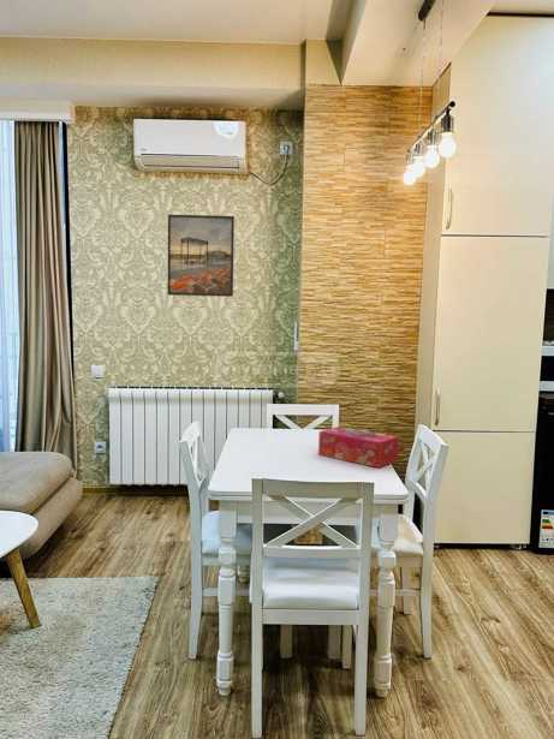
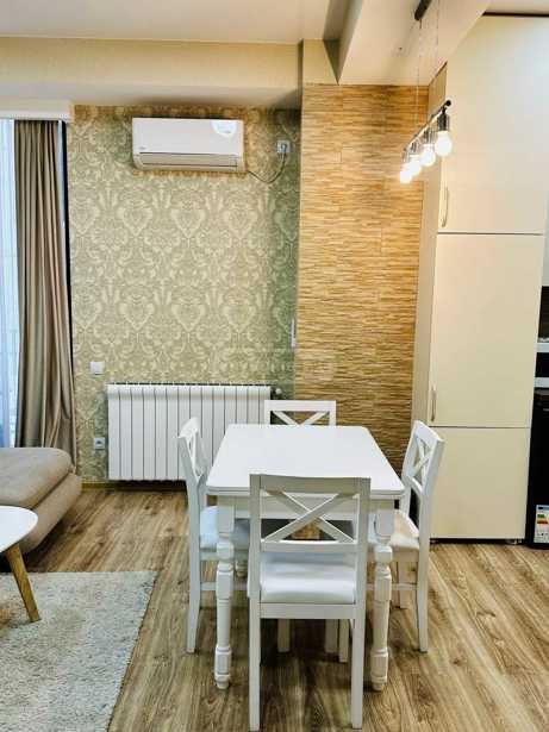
- tissue box (357, 446)
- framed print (201, 255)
